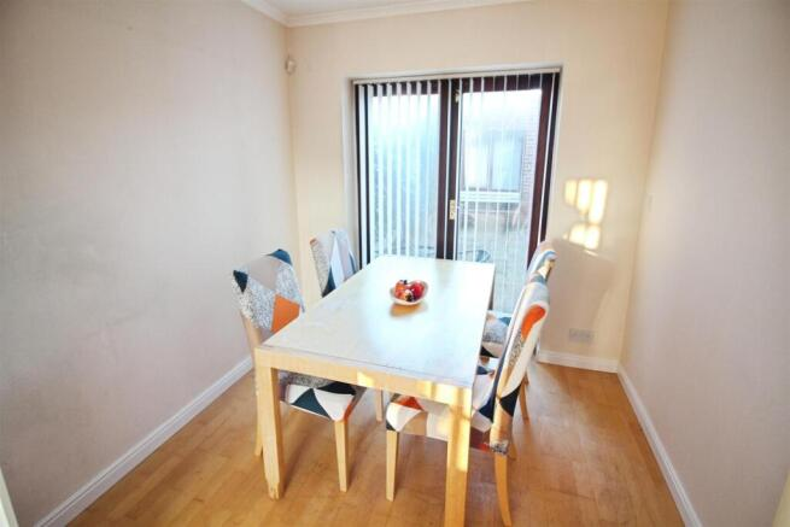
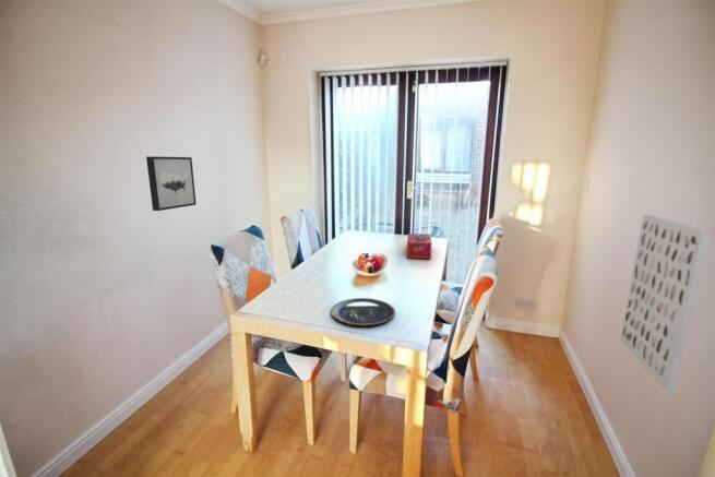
+ tissue box (418, 245)
+ plate (362, 311)
+ wall art (657, 296)
+ wall art (172, 182)
